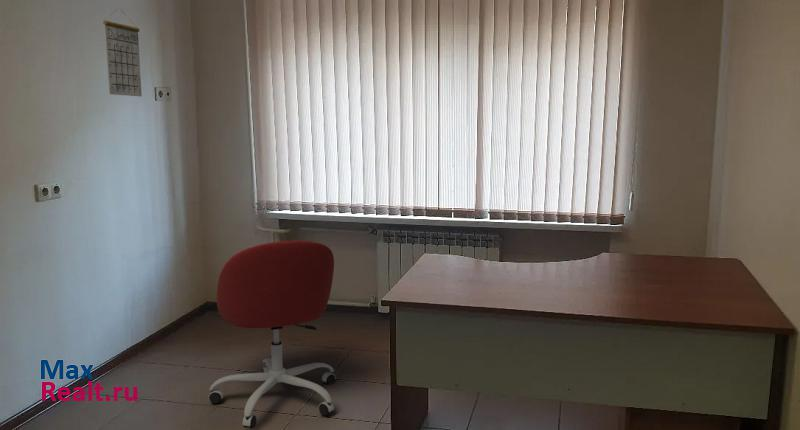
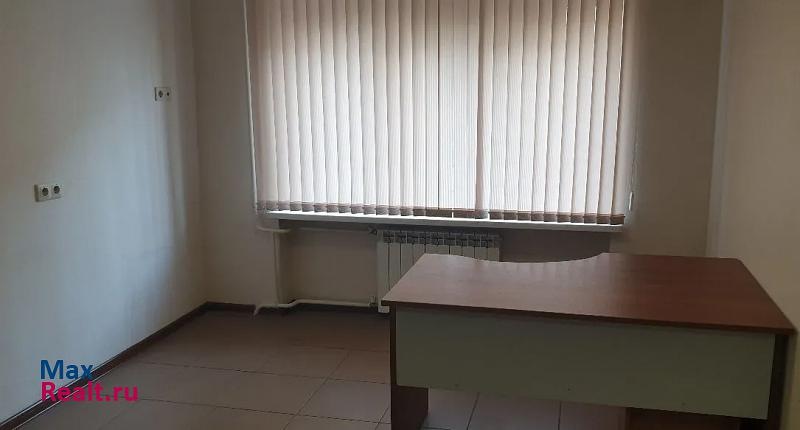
- calendar (123, 51)
- office chair (274, 316)
